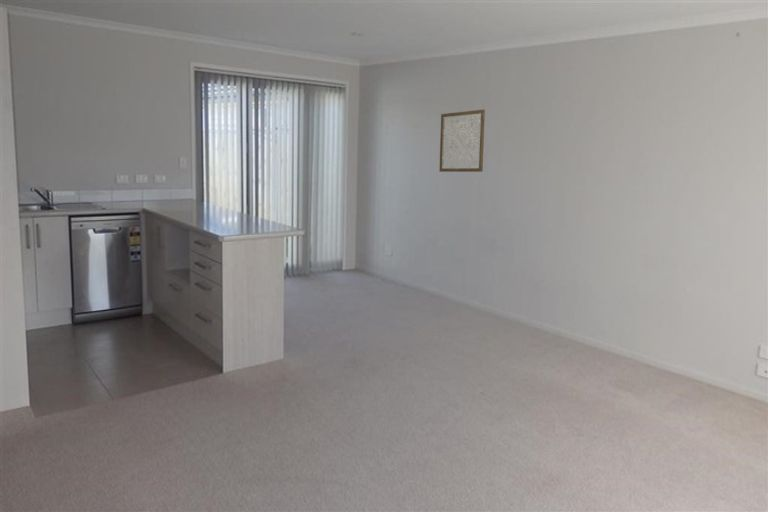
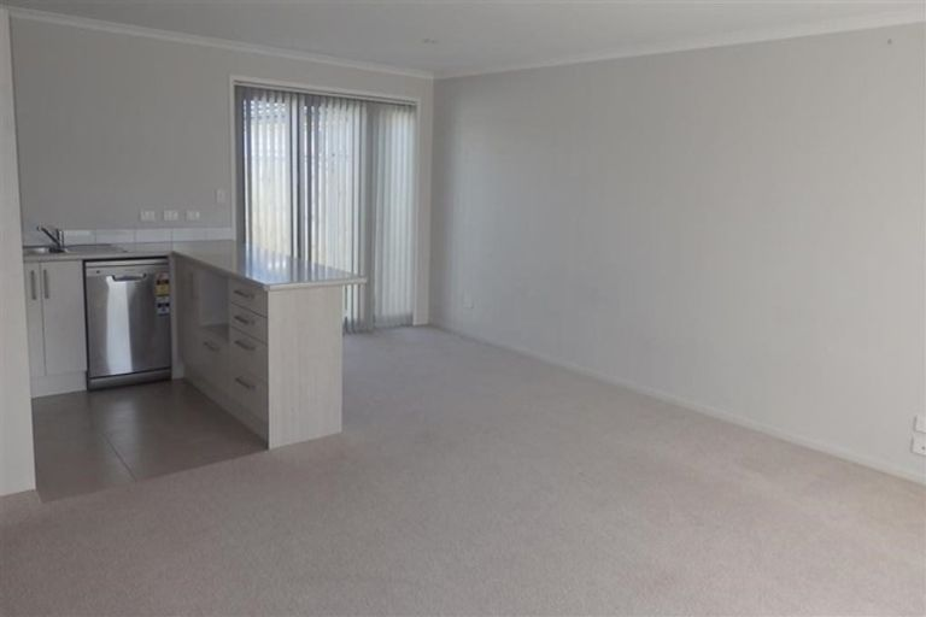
- wall art (463, 141)
